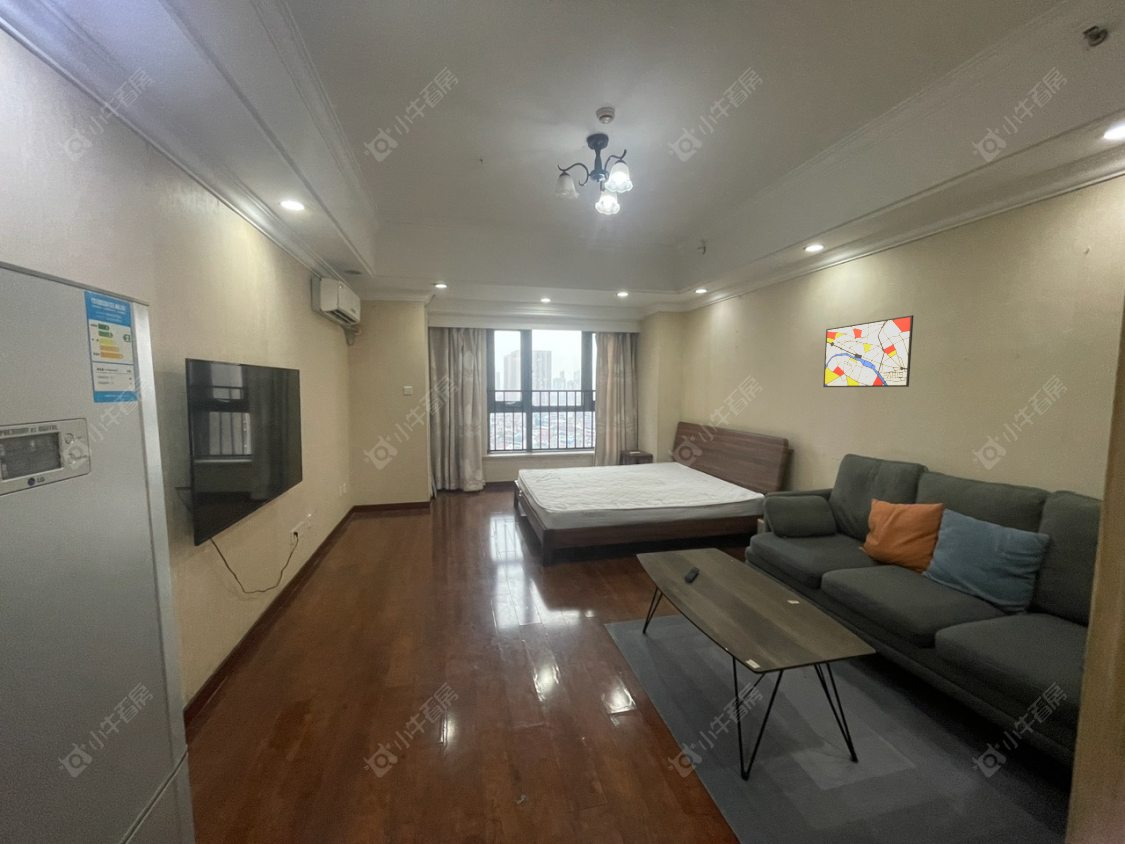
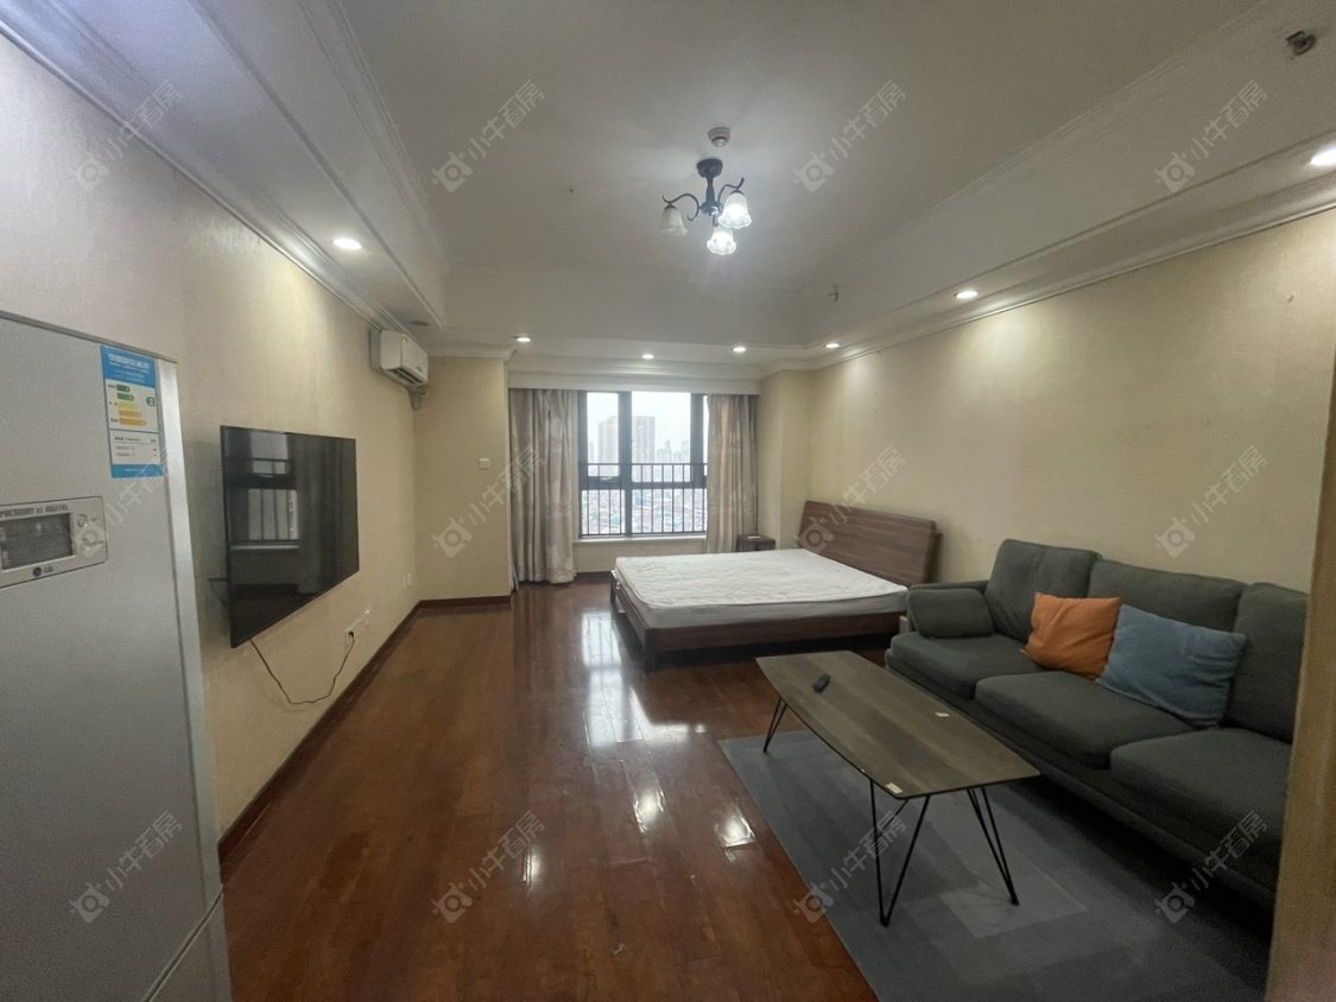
- wall art (863, 355)
